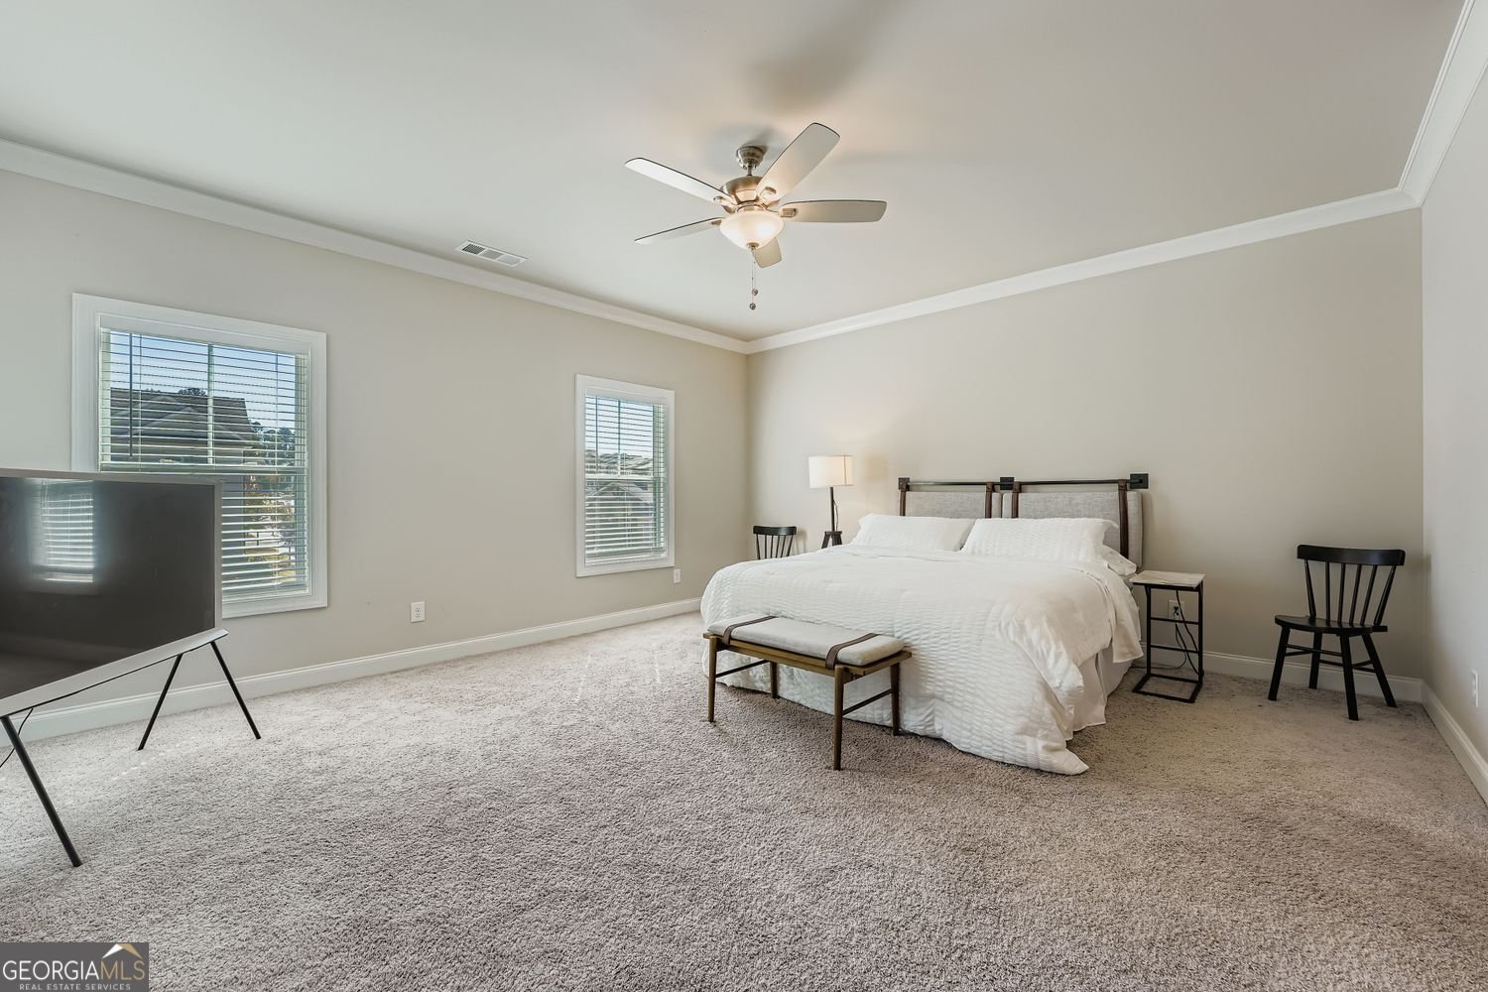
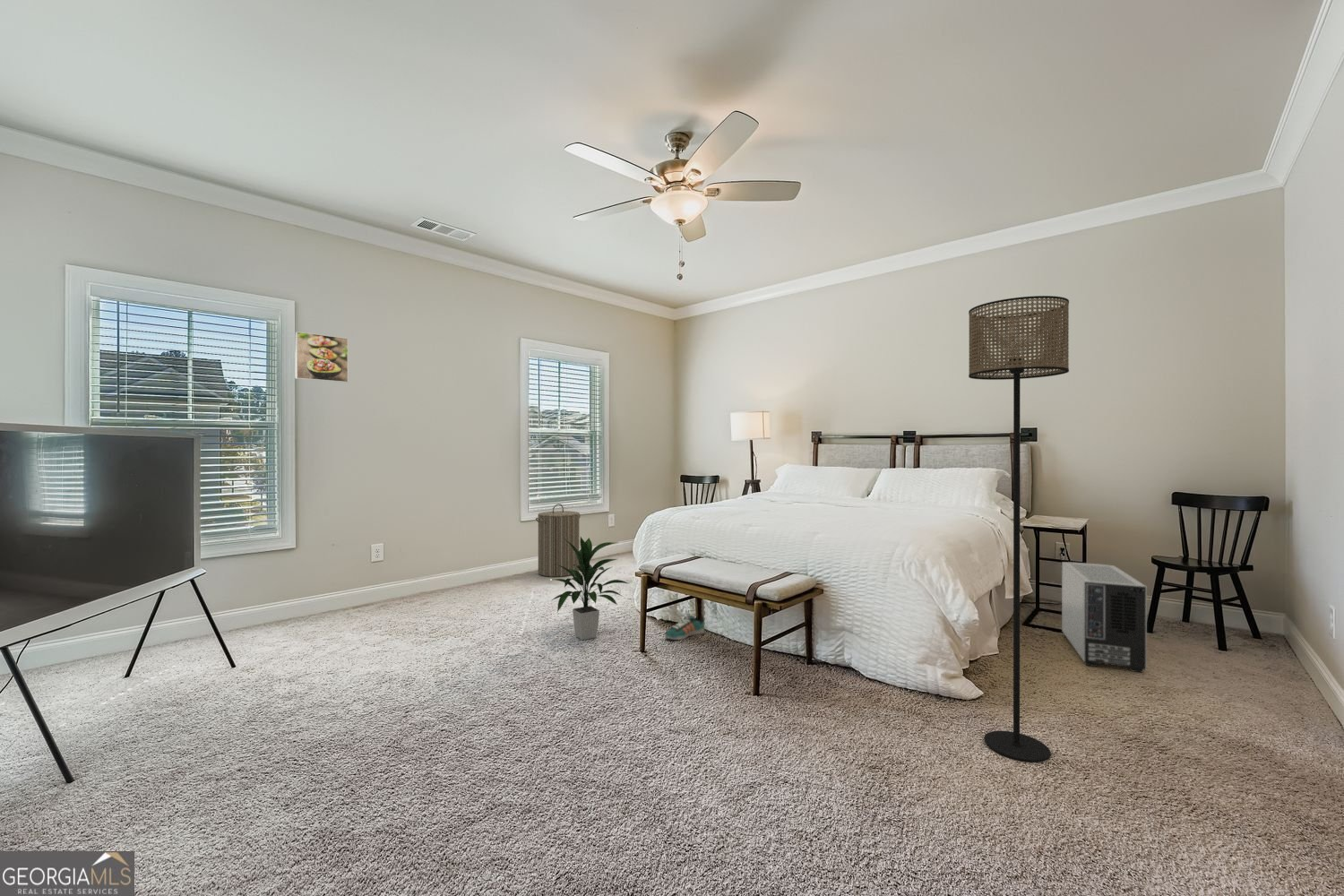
+ indoor plant (587, 584)
+ air purifier (1099, 612)
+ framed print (322, 358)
+ sneaker (685, 625)
+ laundry hamper (558, 538)
+ floor lamp (1016, 527)
